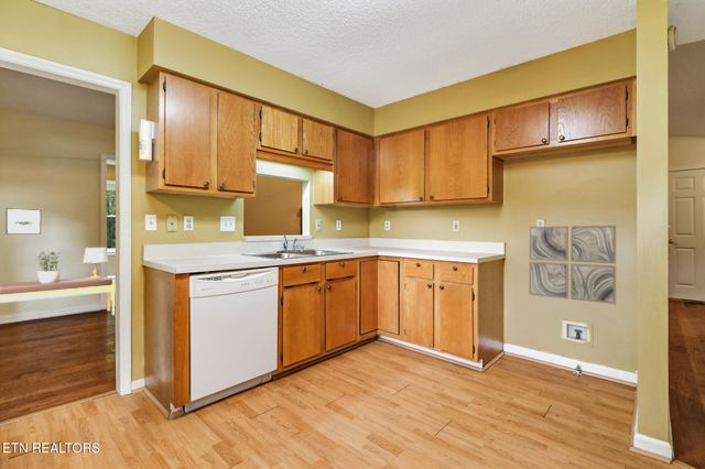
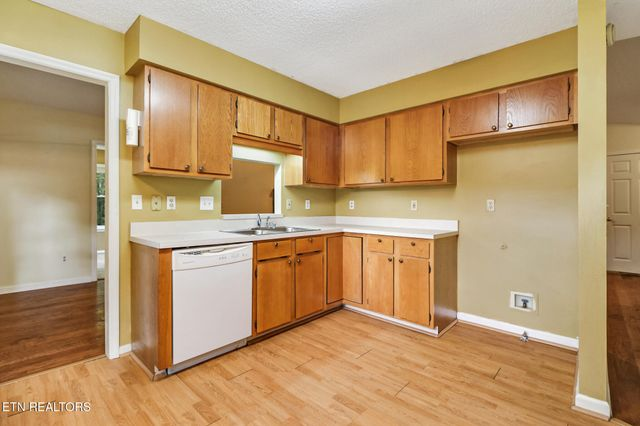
- potted plant (47, 265)
- wall art (571, 261)
- bench (51, 297)
- table lamp (95, 262)
- wall art (23, 221)
